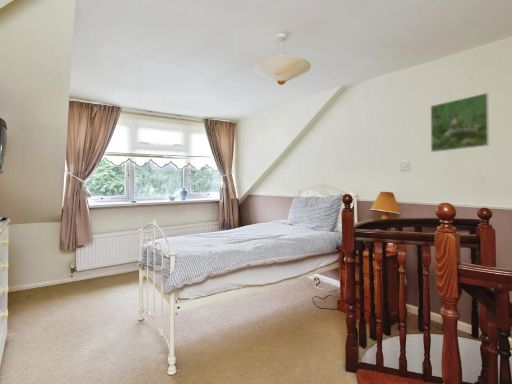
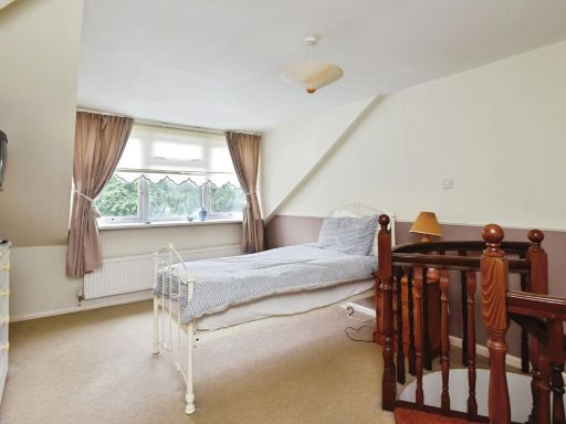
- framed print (458, 124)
